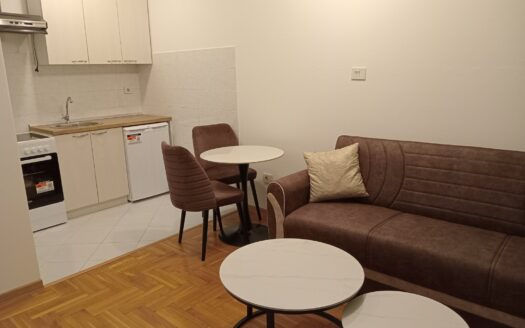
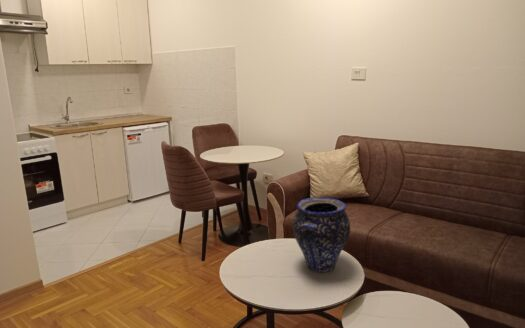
+ vase (320, 235)
